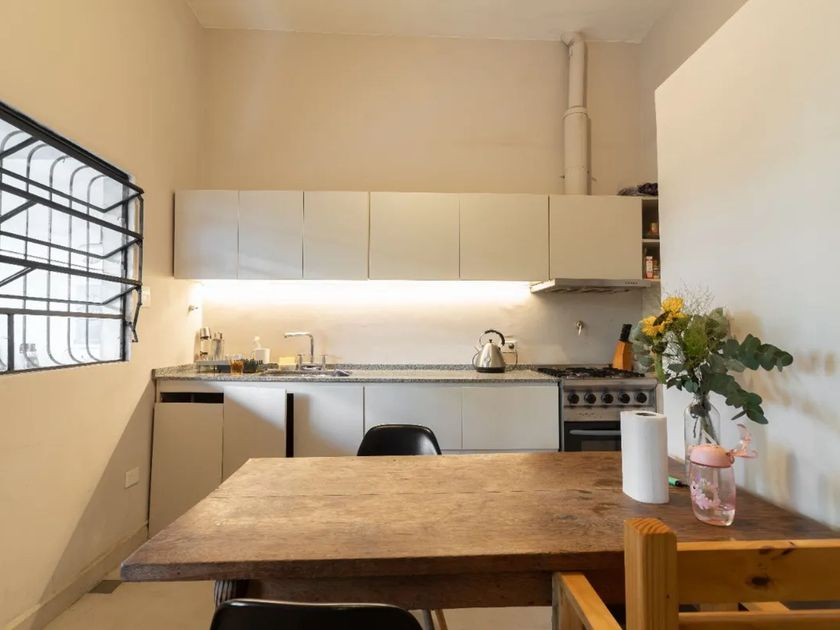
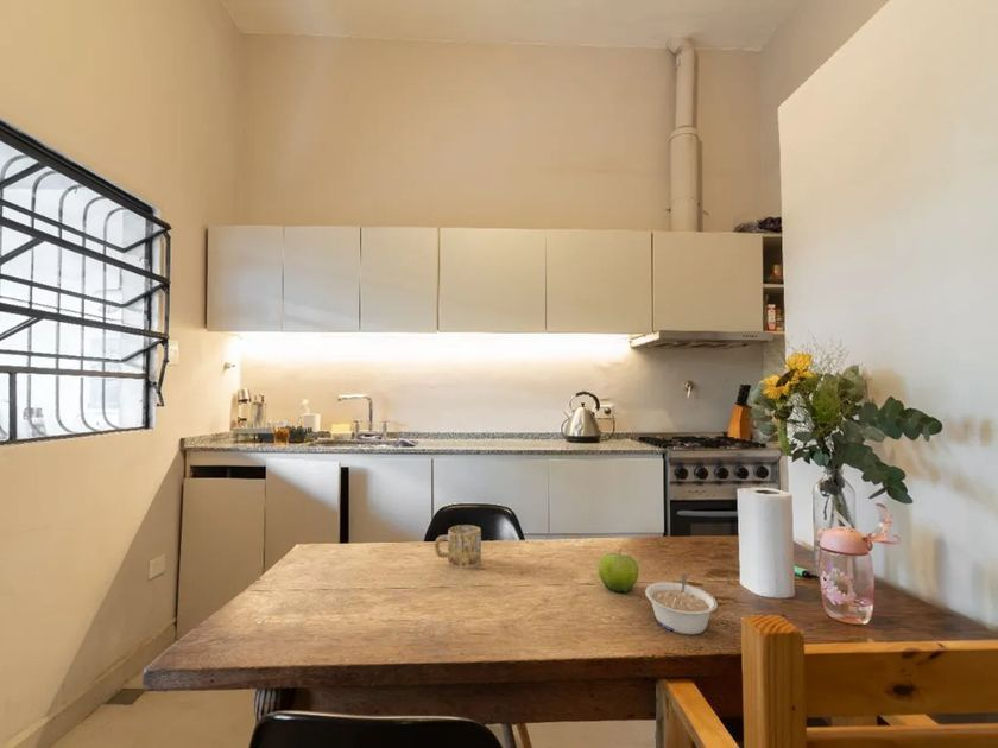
+ fruit (618, 570)
+ mug (457, 546)
+ legume (678, 606)
